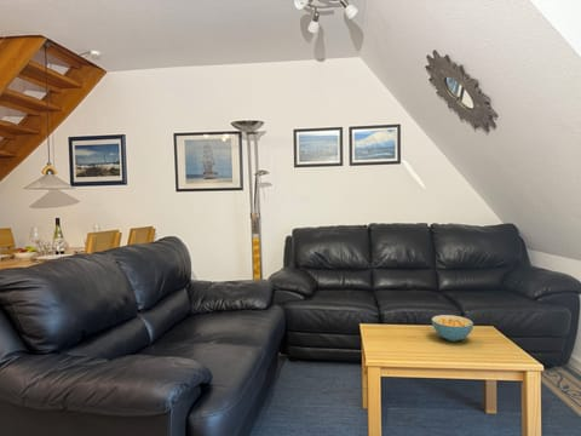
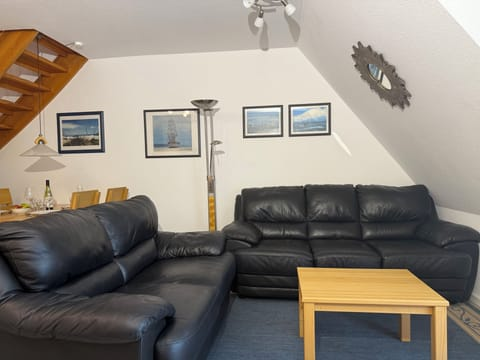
- cereal bowl (451, 329)
